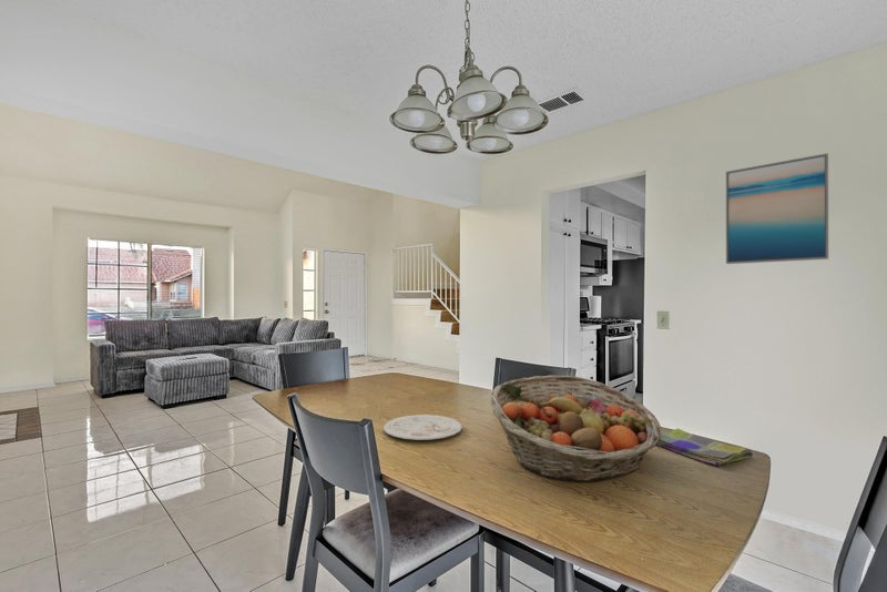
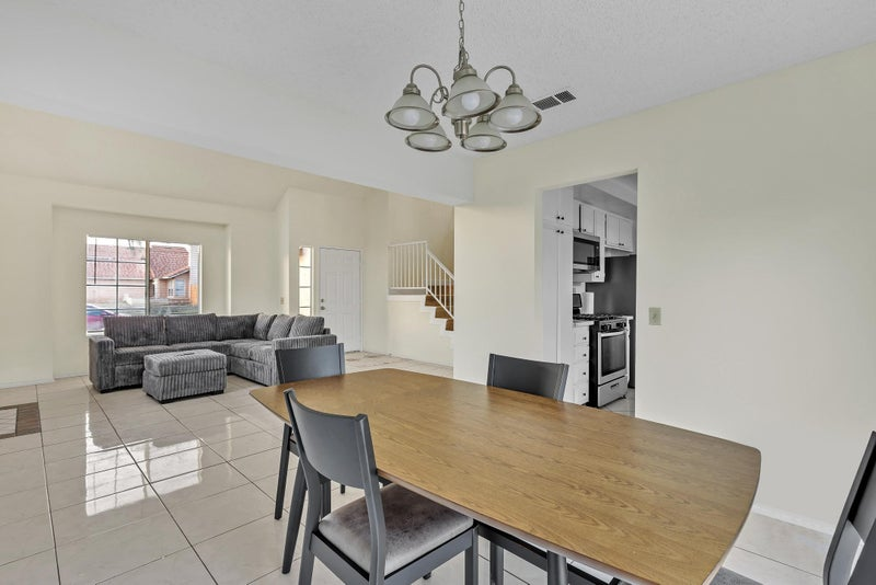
- dish towel (697, 445)
- plate (422, 427)
- fruit basket (572, 422)
- wall art (774, 212)
